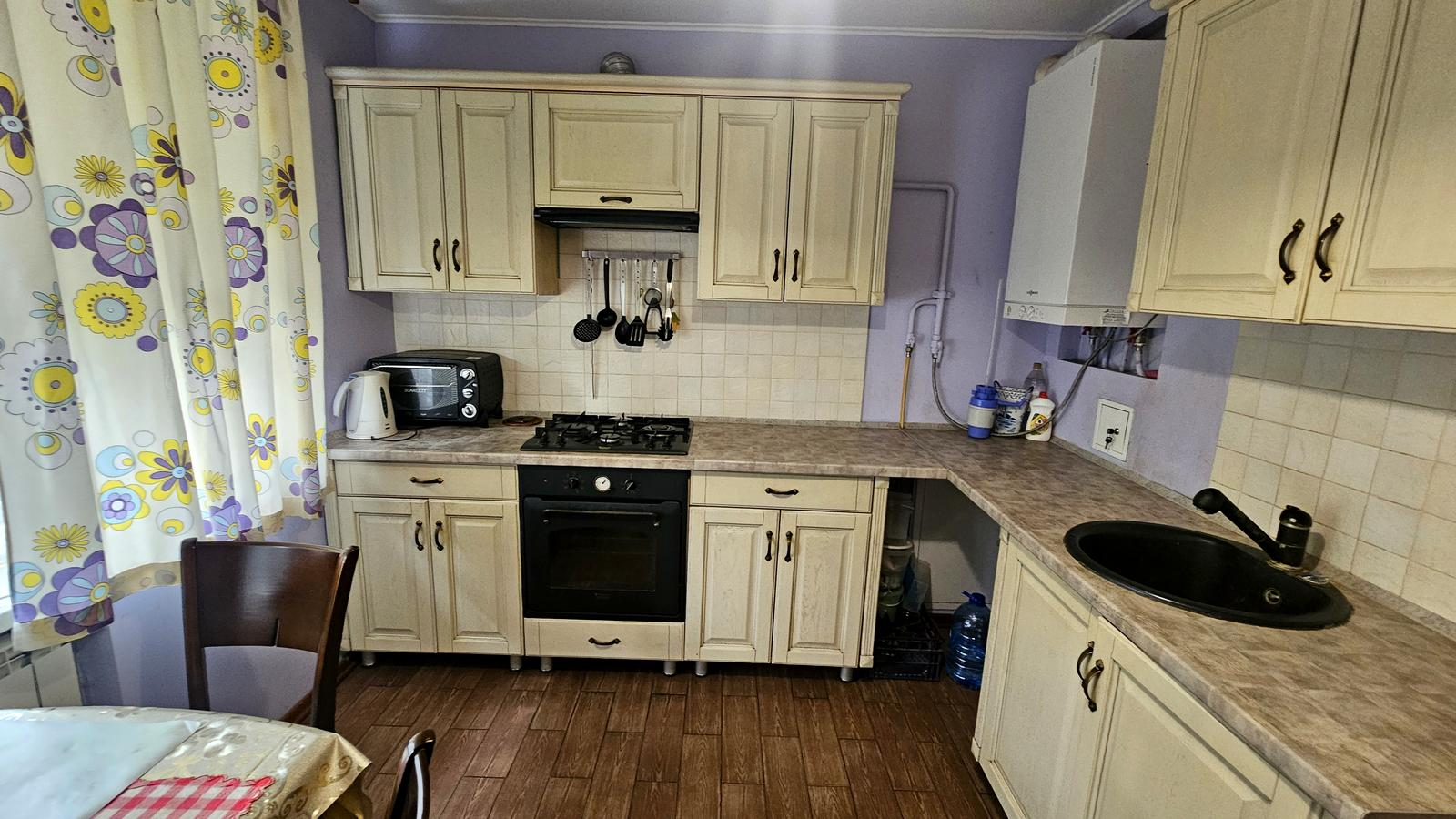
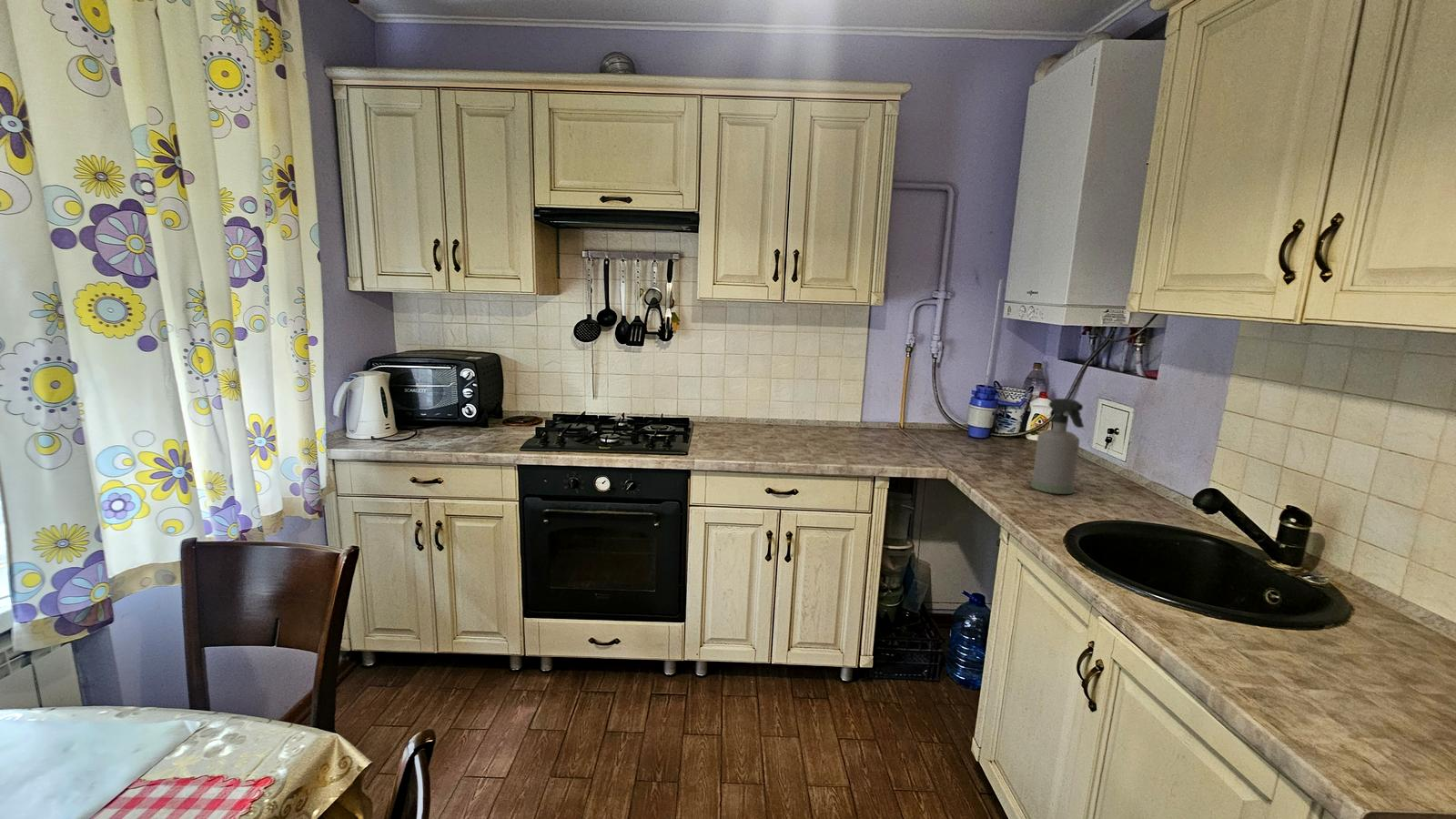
+ spray bottle (1059, 444)
